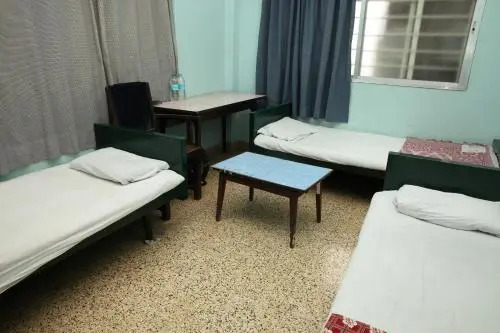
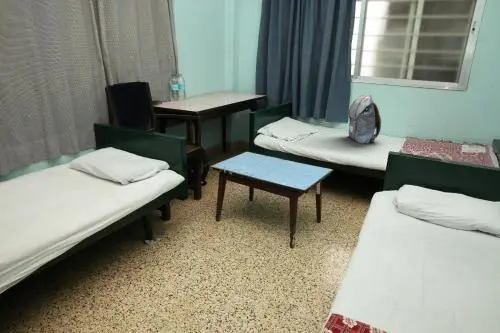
+ backpack (364, 117)
